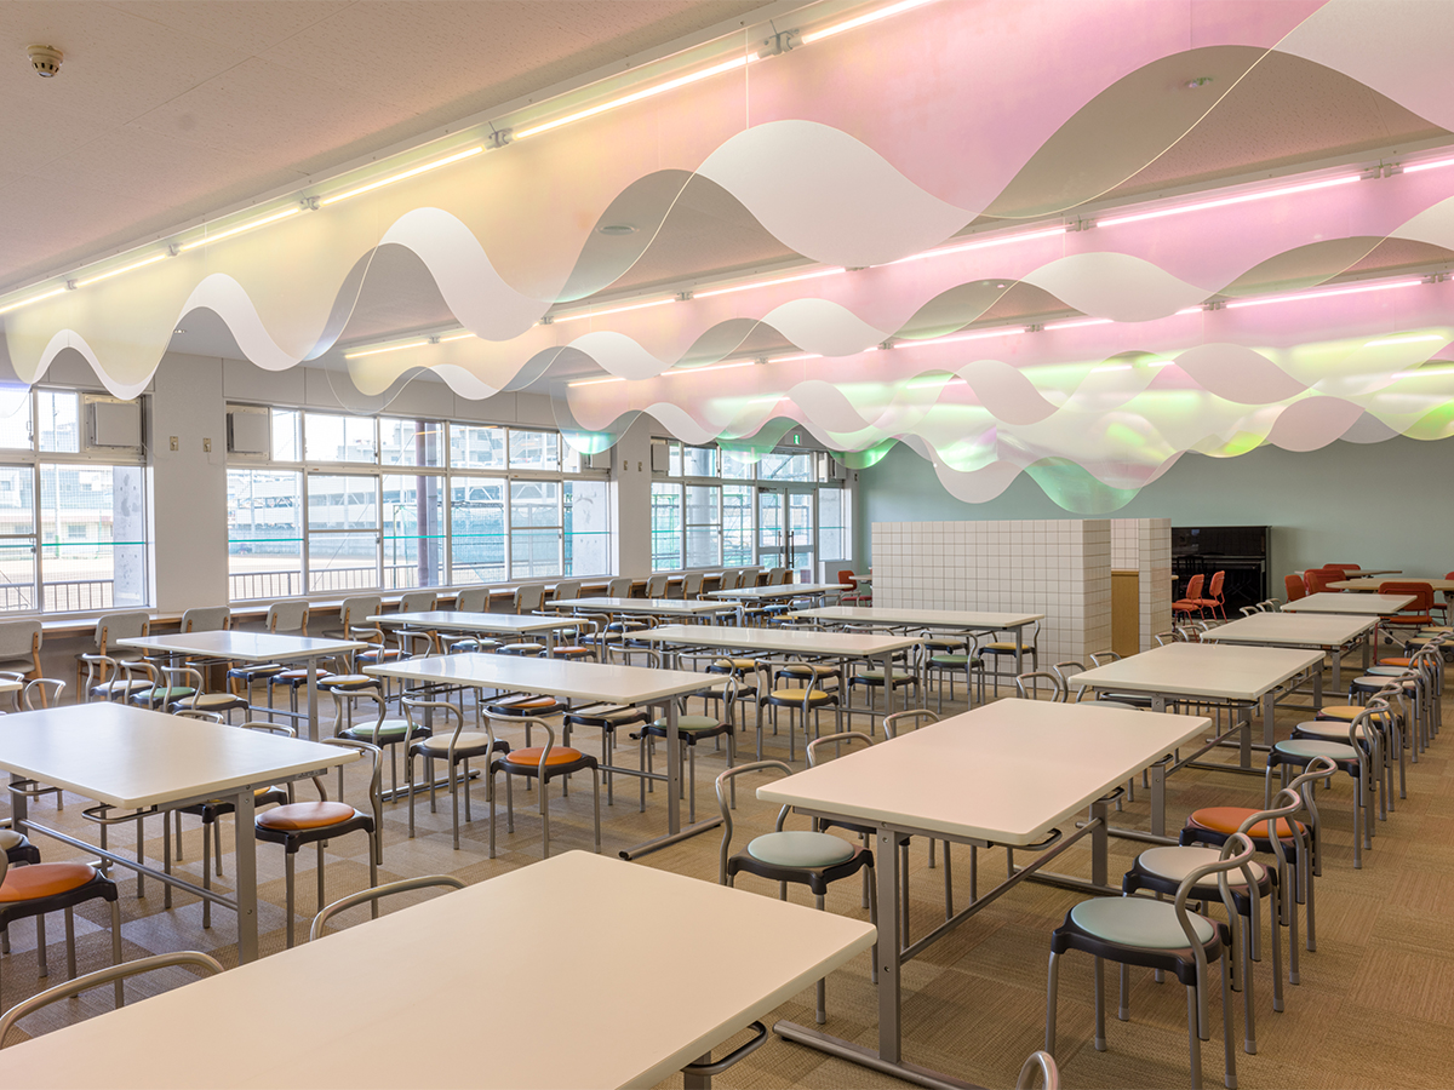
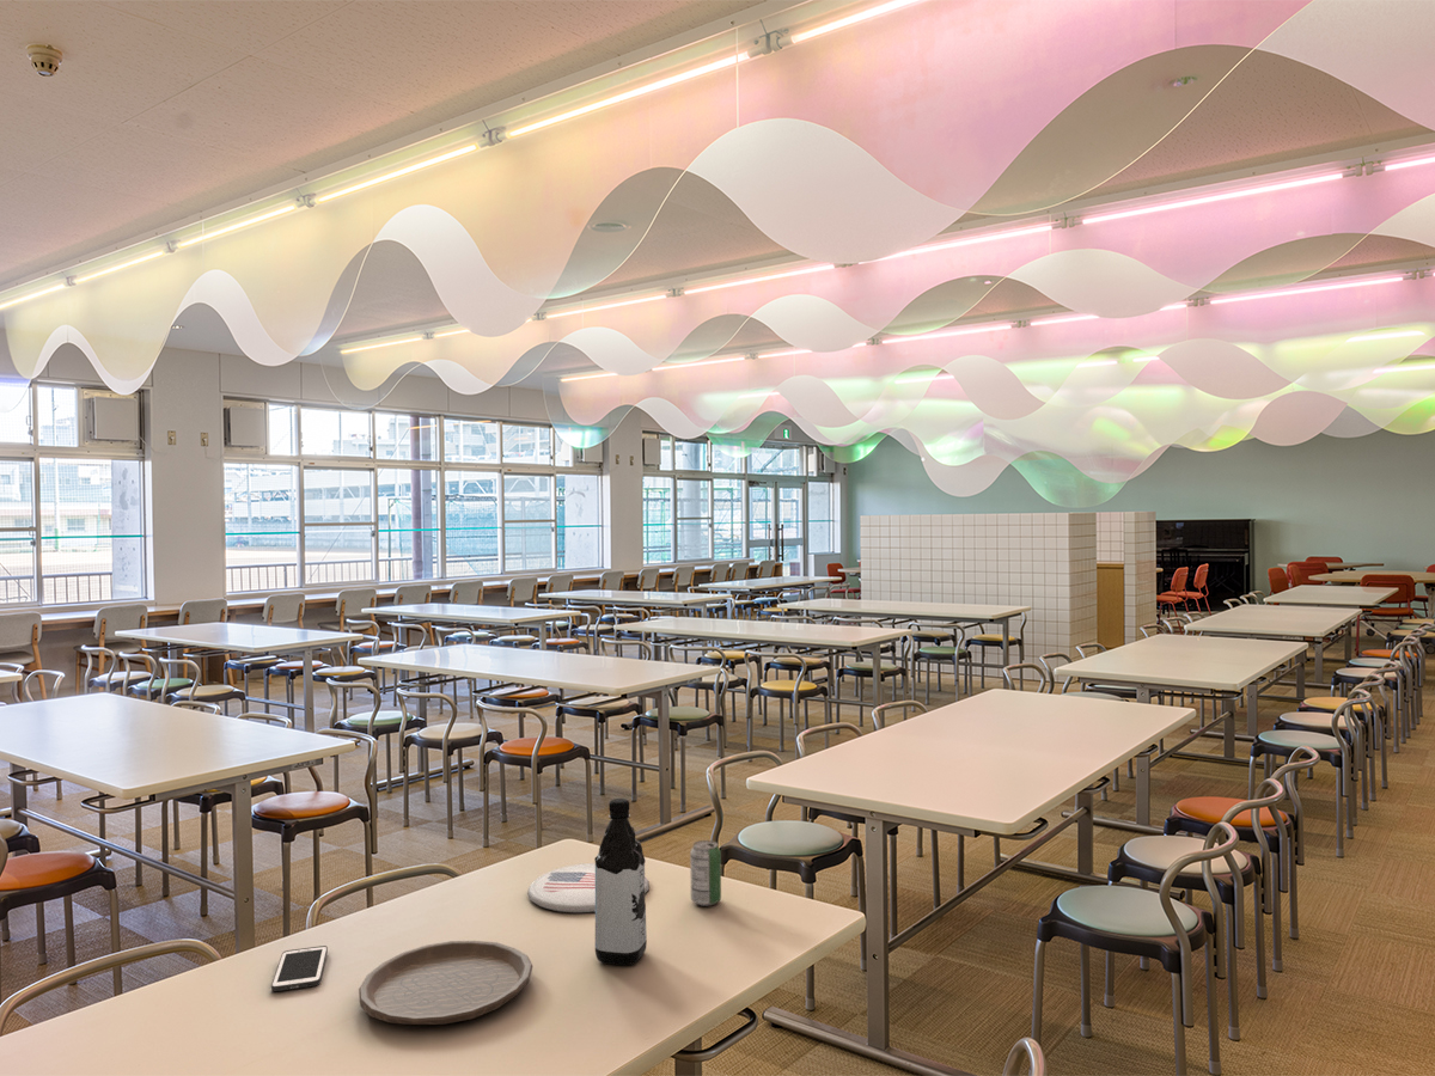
+ plate (447, 982)
+ cell phone (300, 967)
+ plate (588, 885)
+ beverage can (706, 872)
+ water bottle (619, 878)
